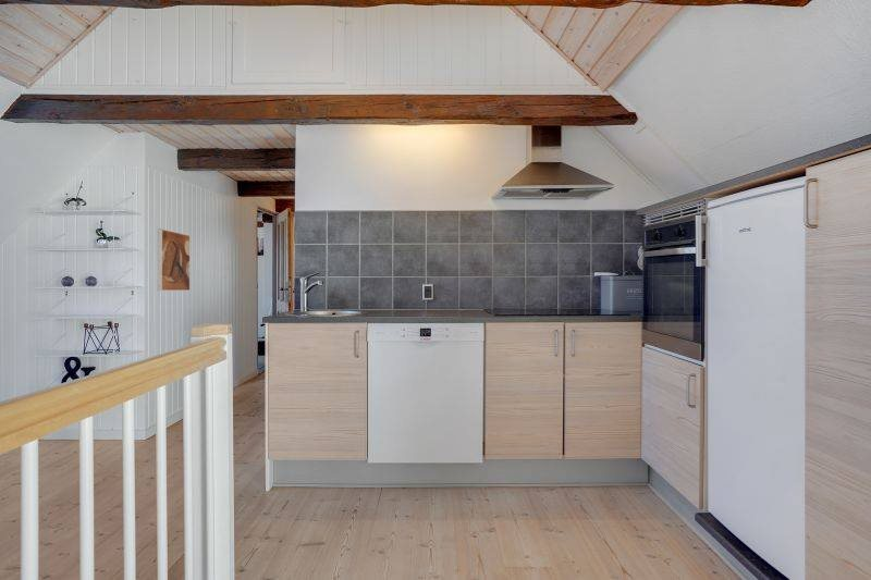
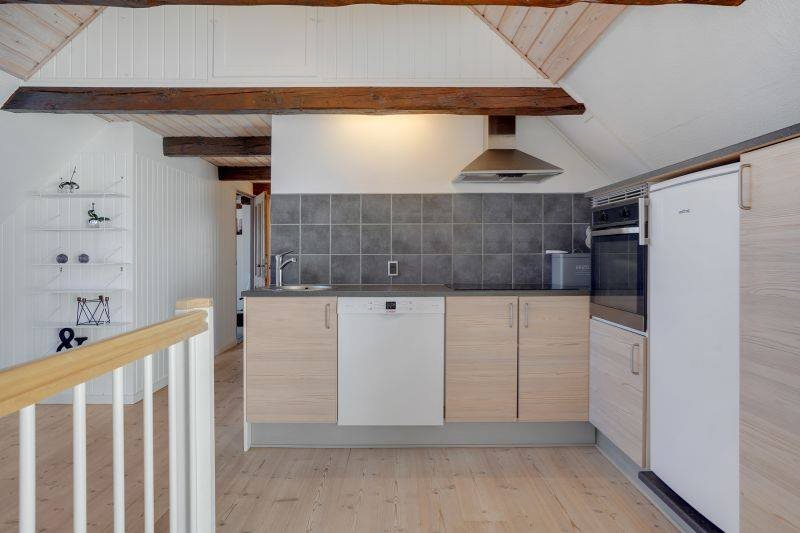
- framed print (174, 261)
